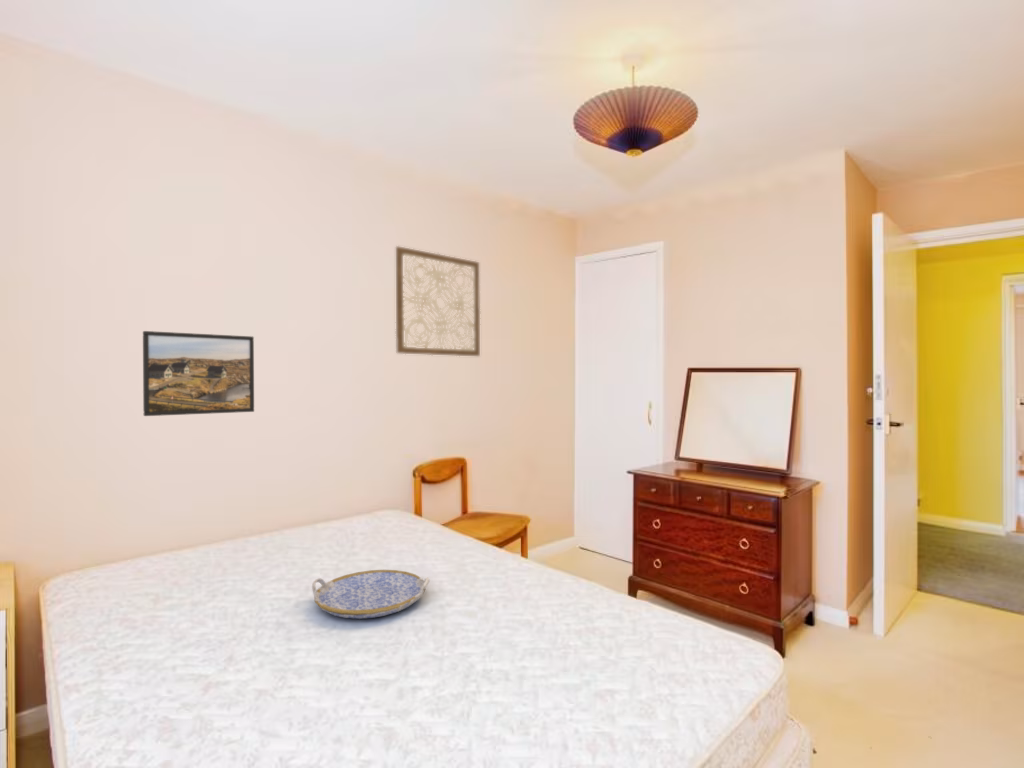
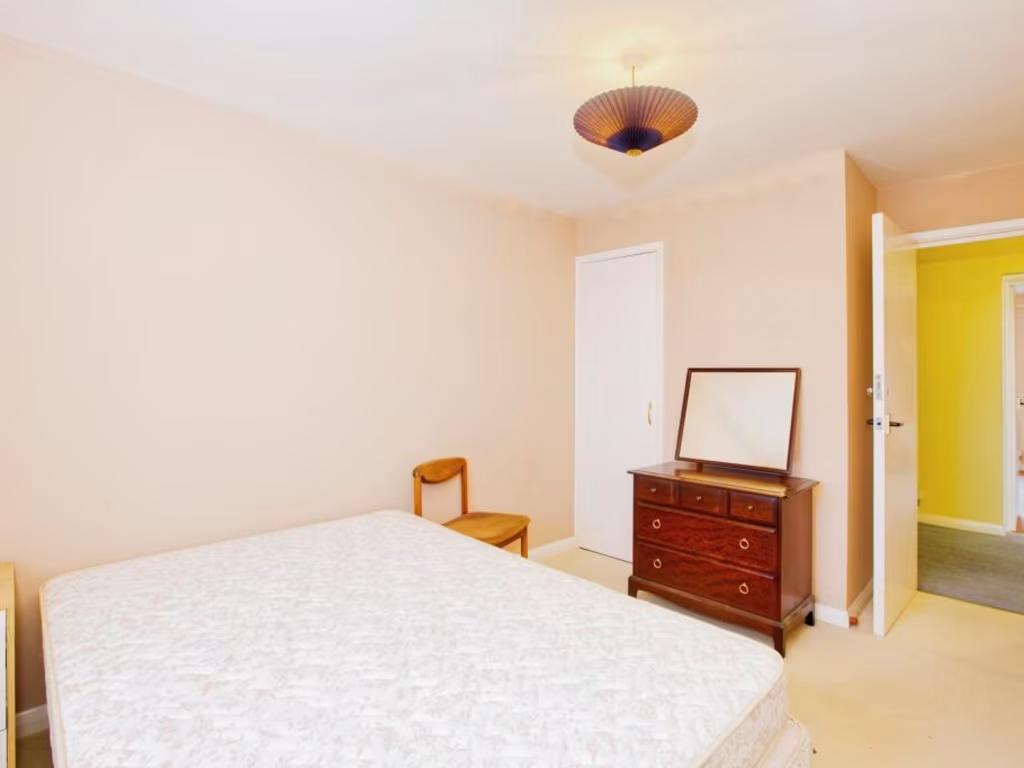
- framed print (201, 373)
- serving tray (371, 590)
- wall art (437, 305)
